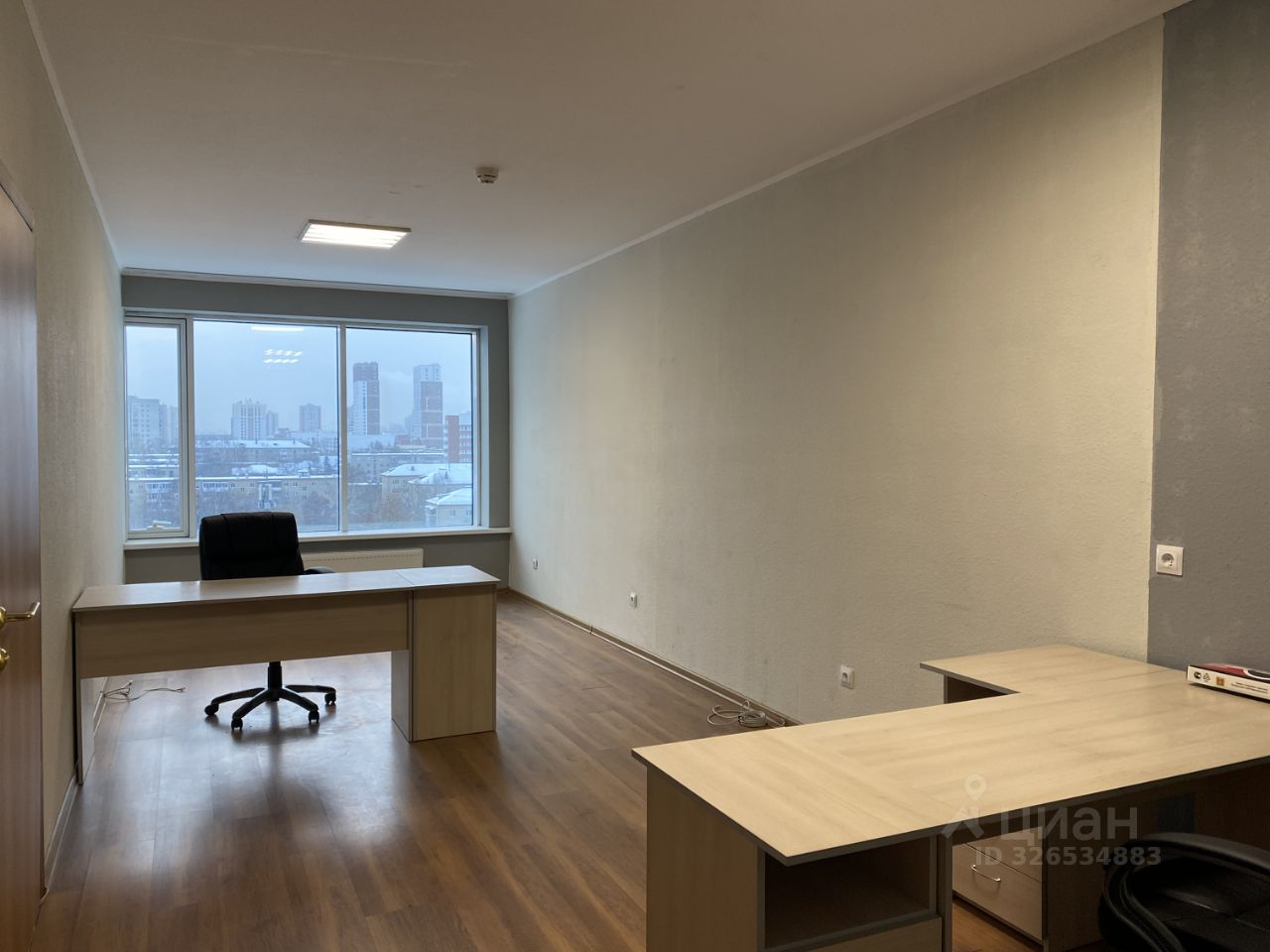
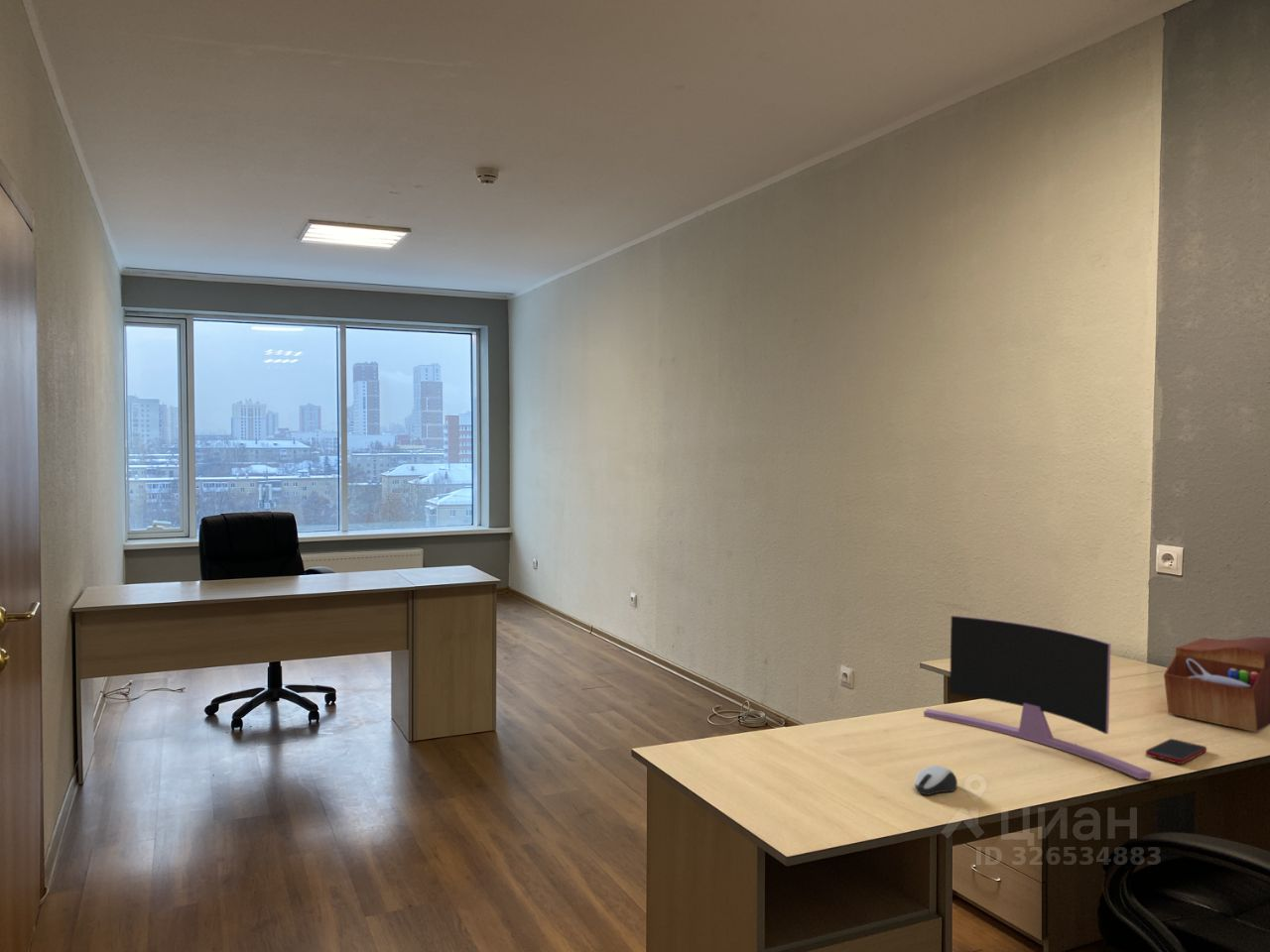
+ computer mouse (936, 778)
+ cell phone (1176, 751)
+ sewing box (1223, 677)
+ monitor (1030, 684)
